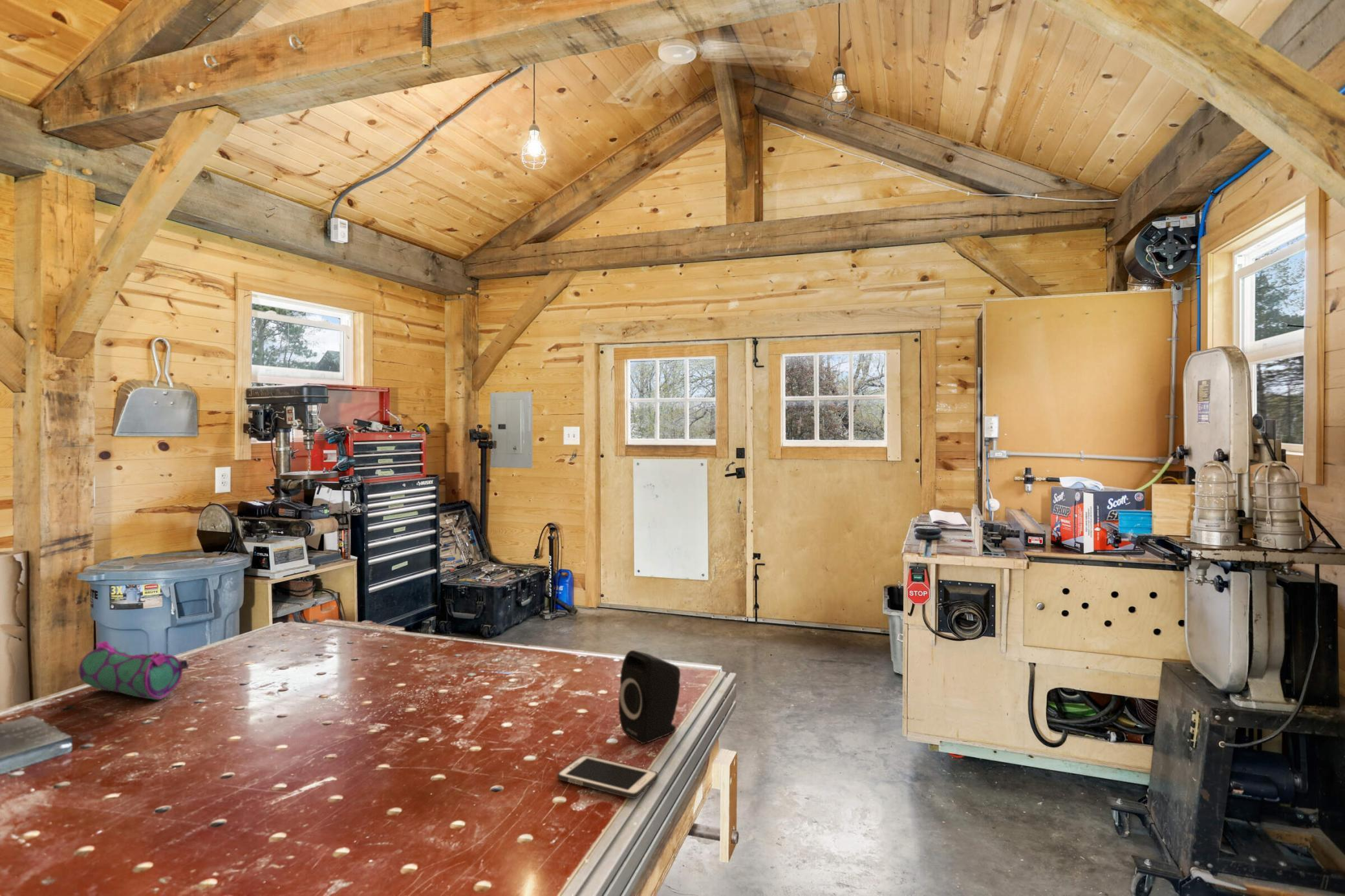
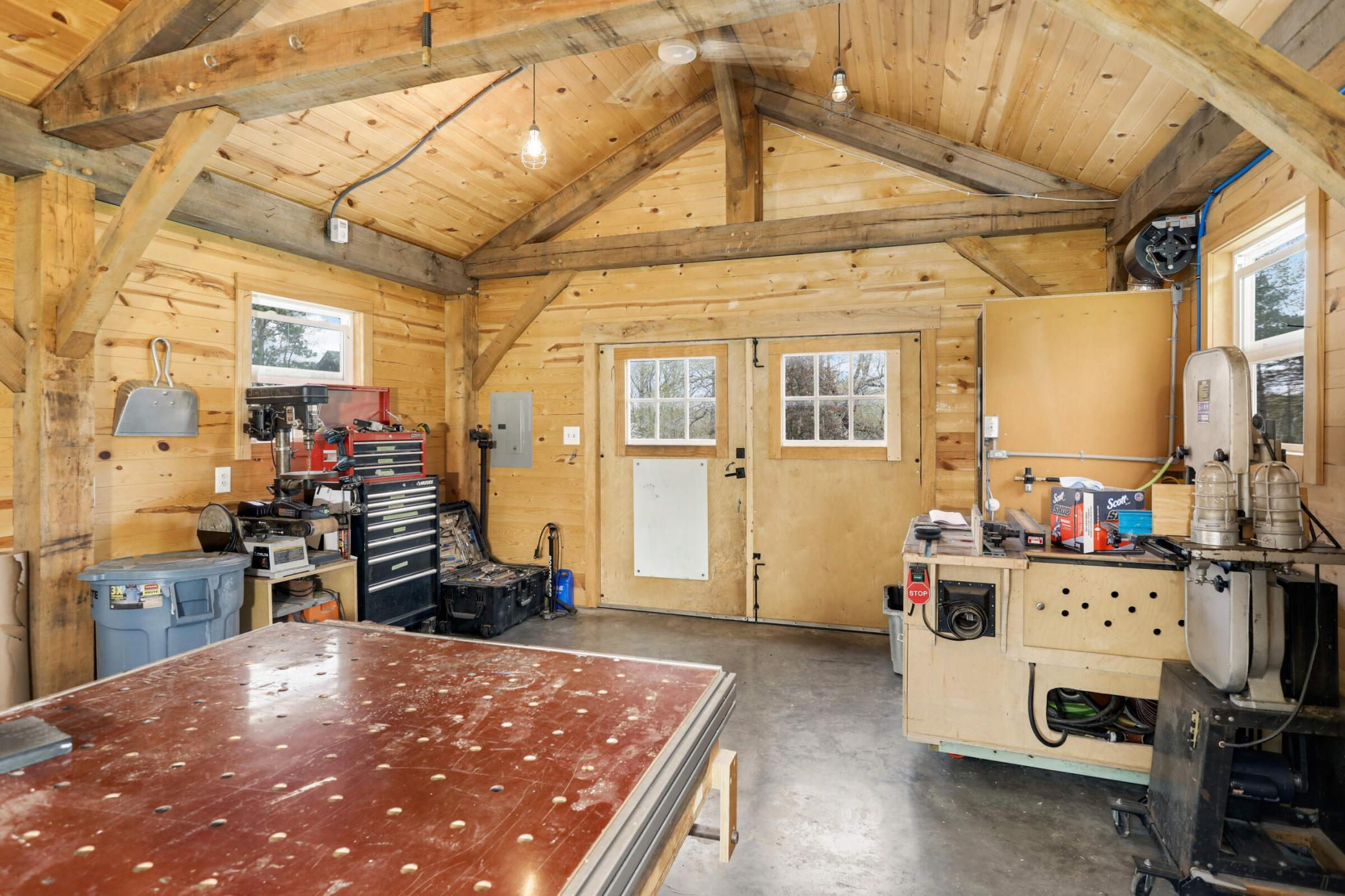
- speaker (654, 691)
- cell phone (607, 776)
- pencil case (132, 670)
